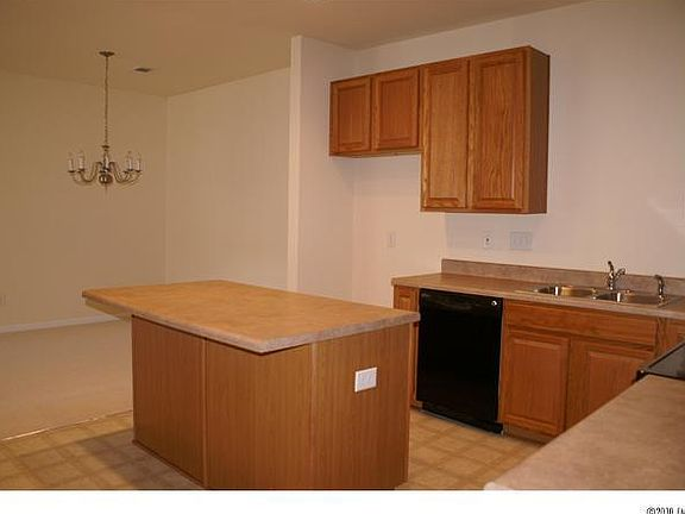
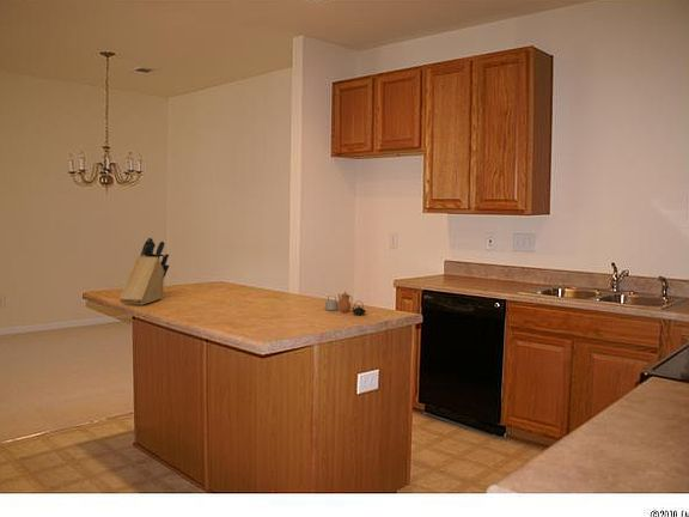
+ teapot (343, 300)
+ knife block (146, 269)
